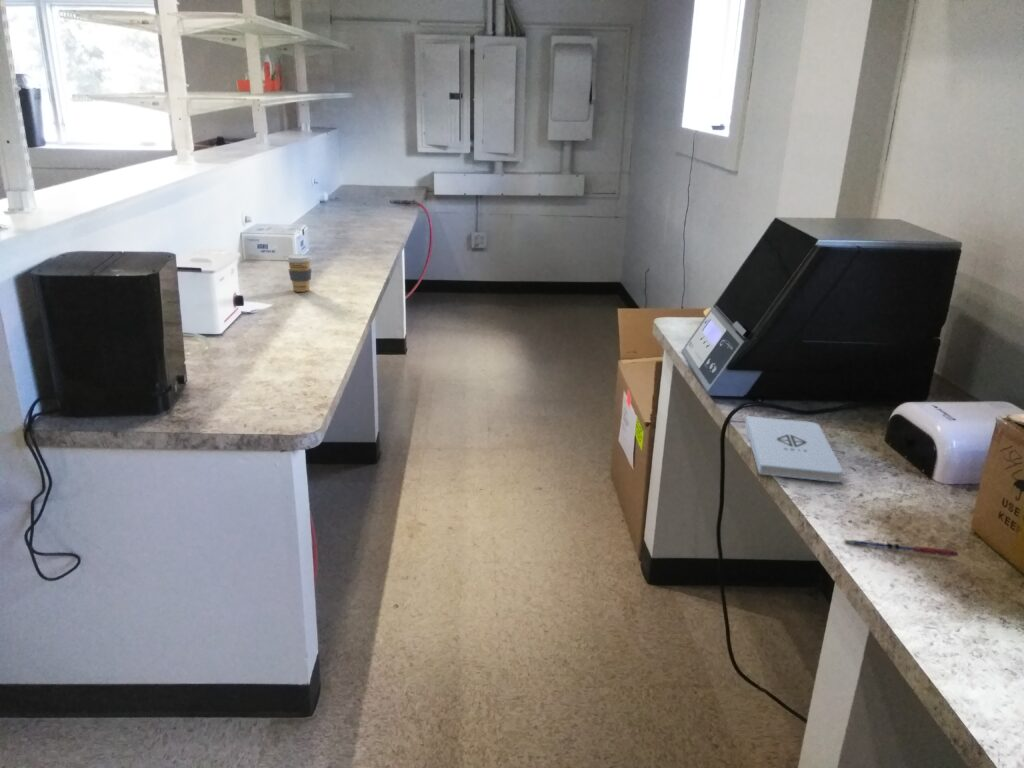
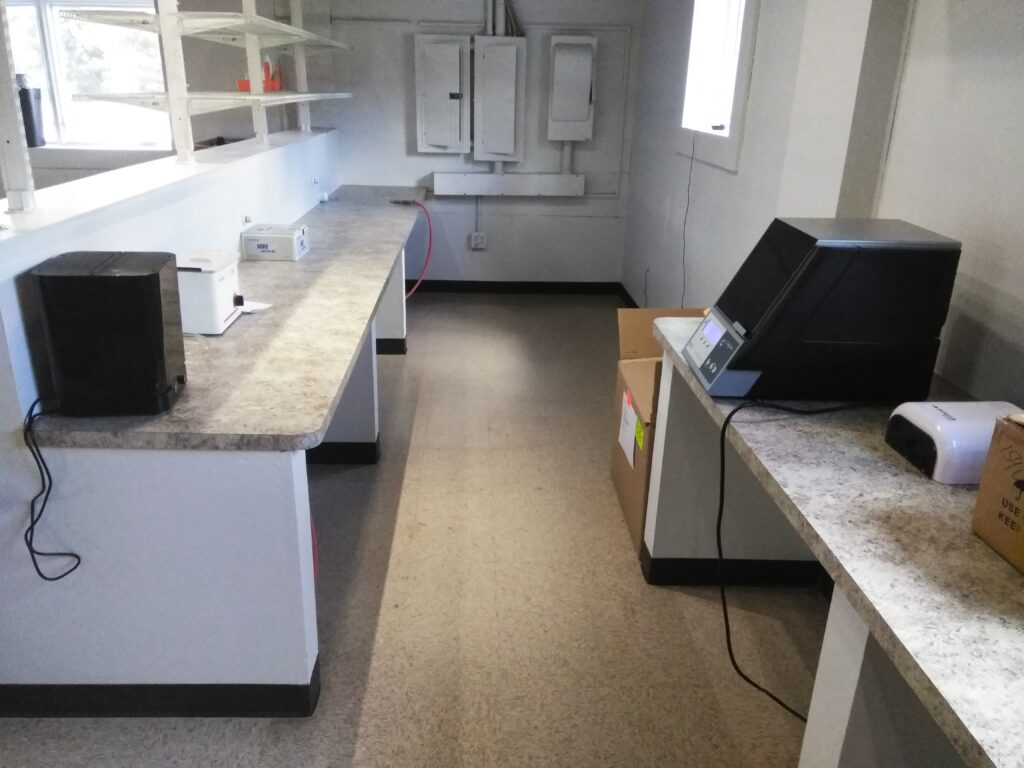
- coffee cup (300, 273)
- pen (900, 546)
- notepad (790, 446)
